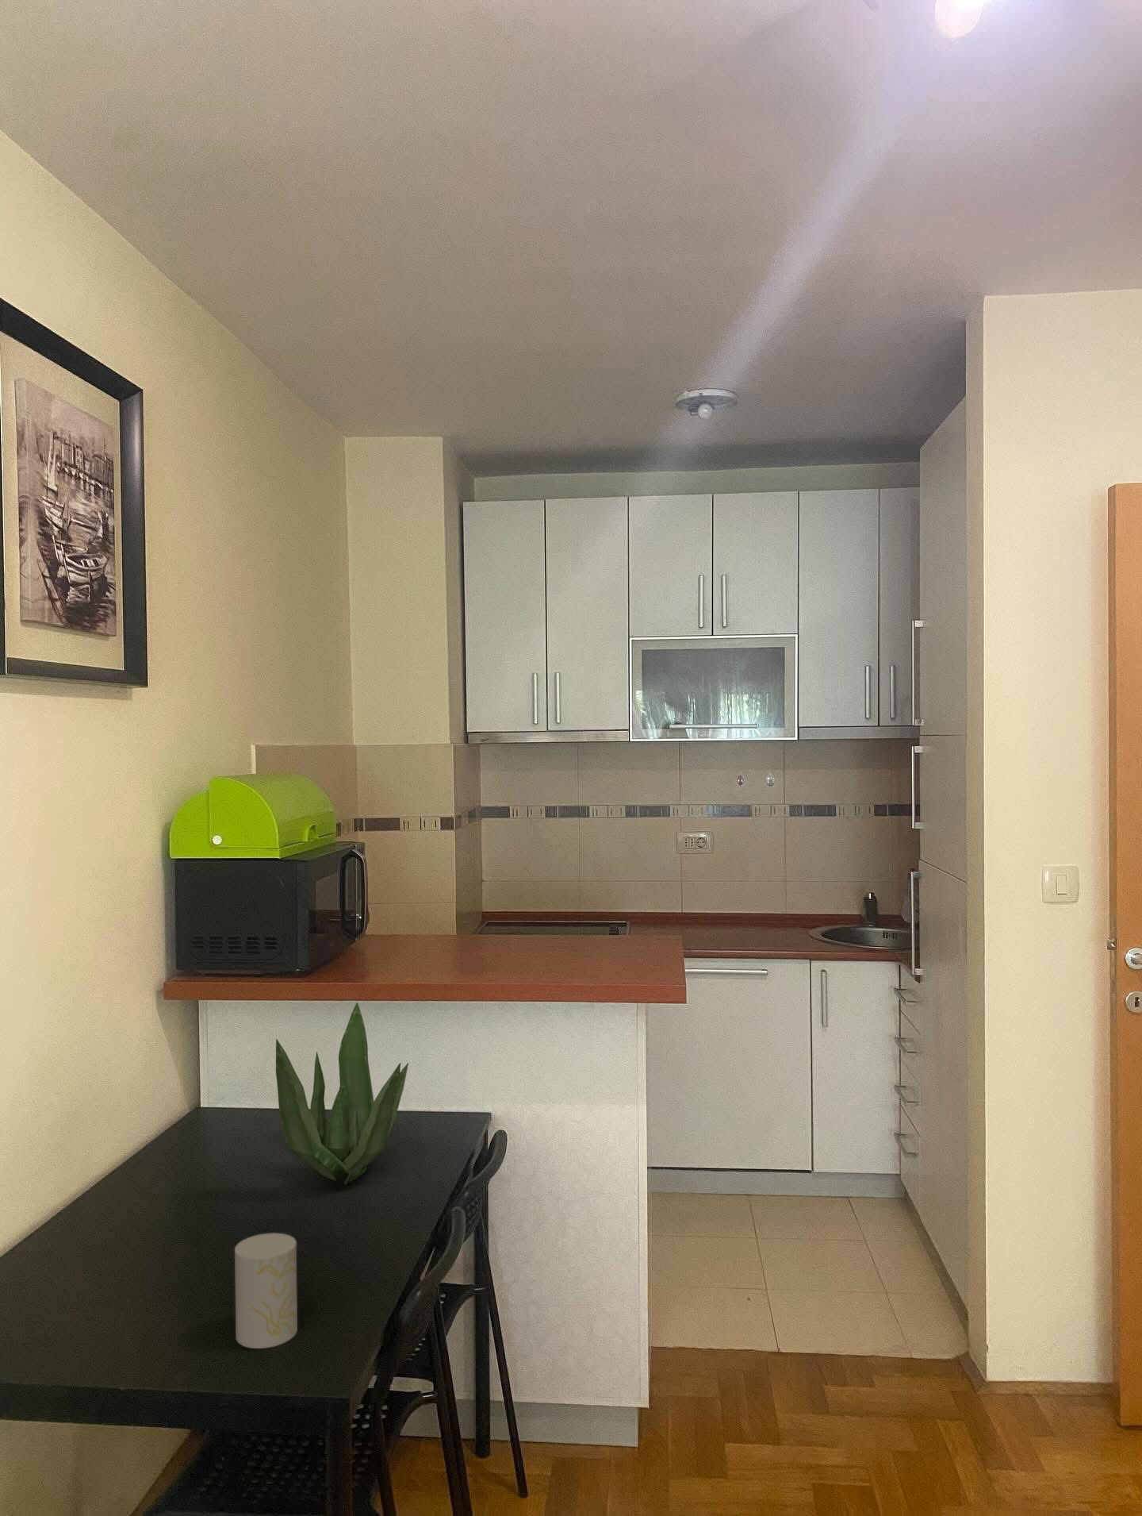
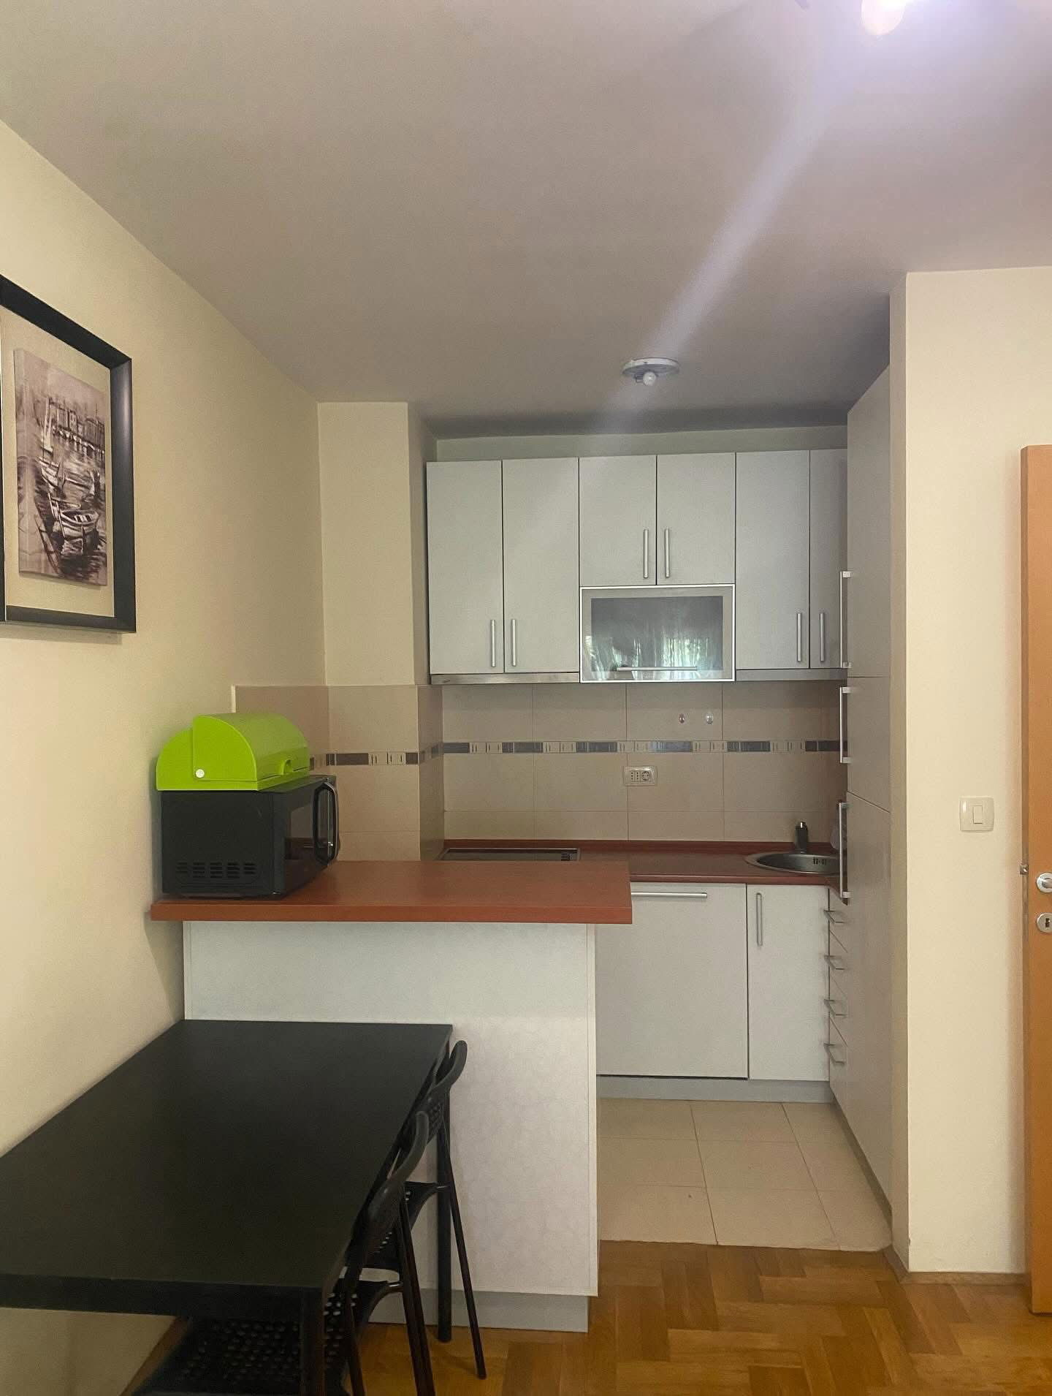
- cup (265, 1289)
- plant (337, 1098)
